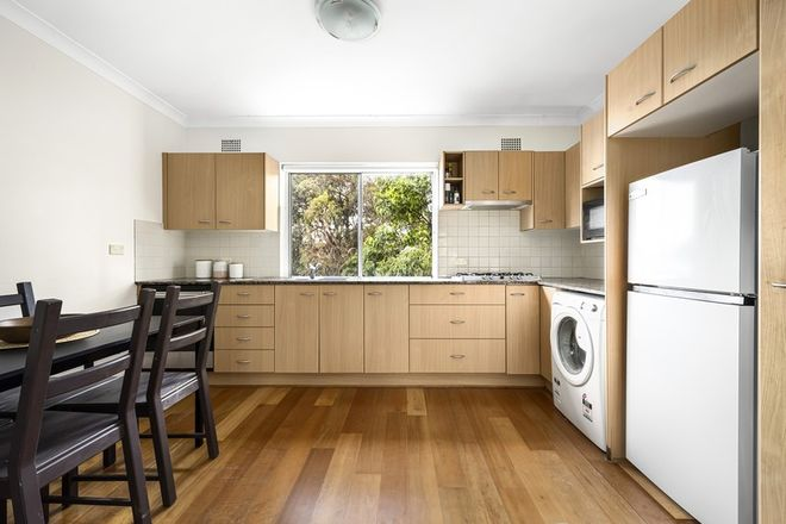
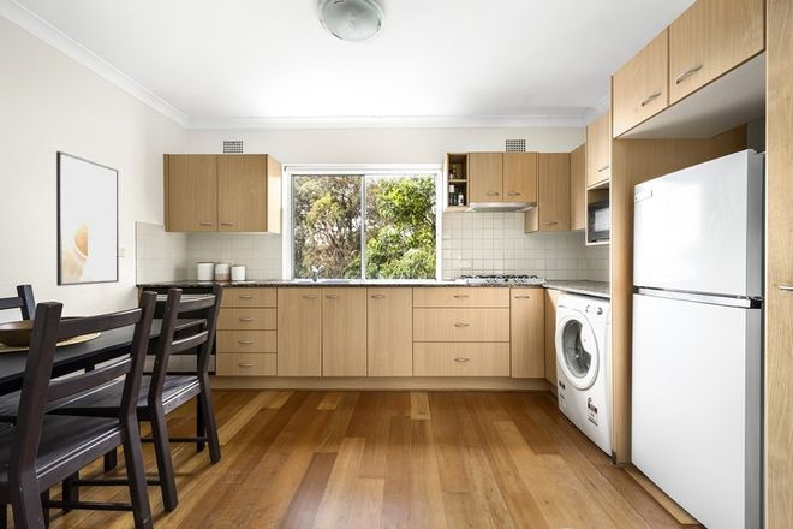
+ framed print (90, 222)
